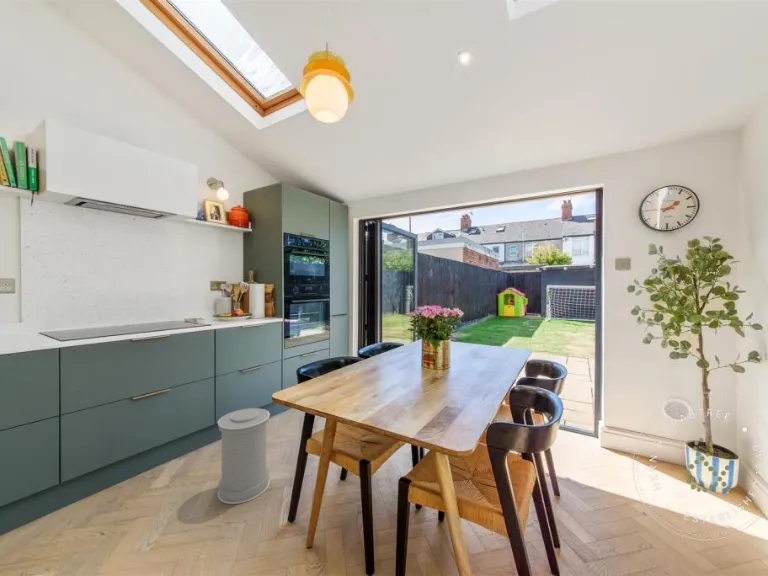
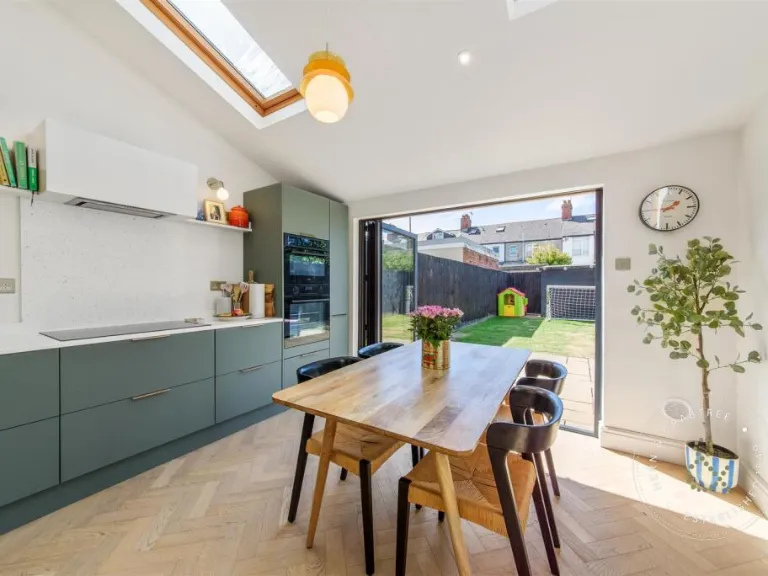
- trash can (244, 451)
